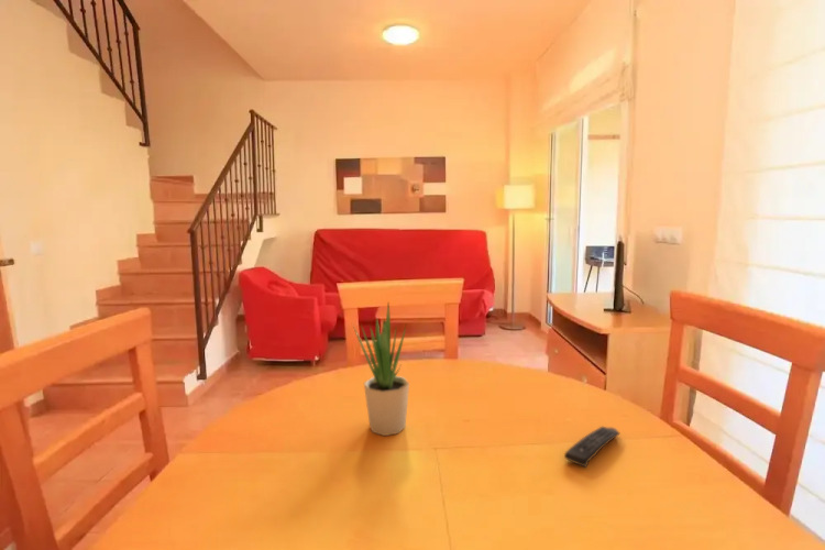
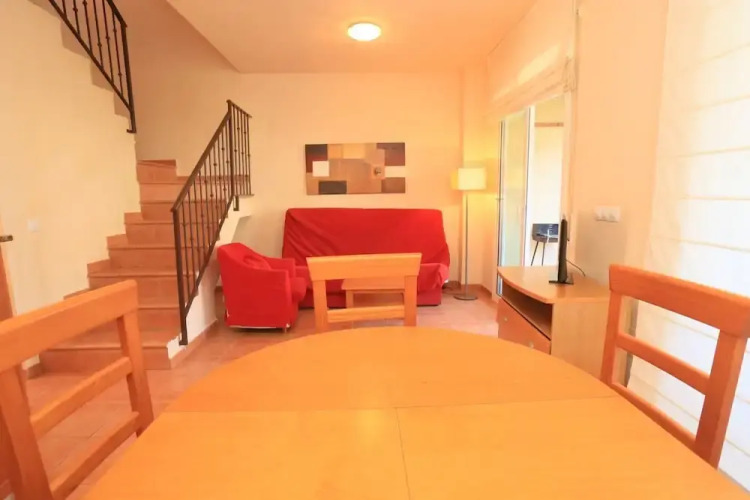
- remote control (594, 442)
- potted plant (382, 364)
